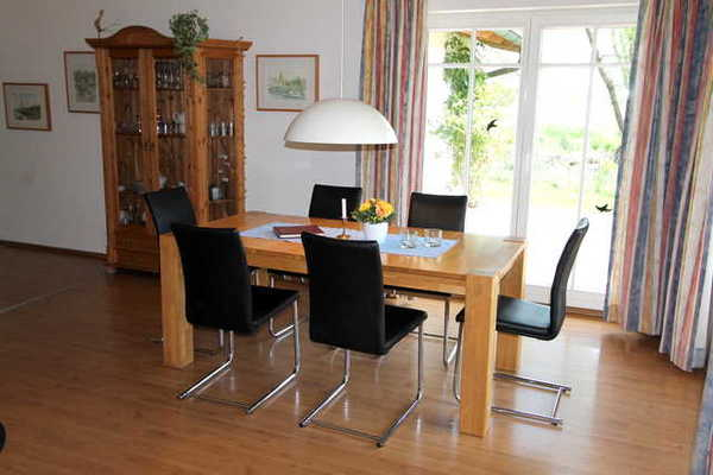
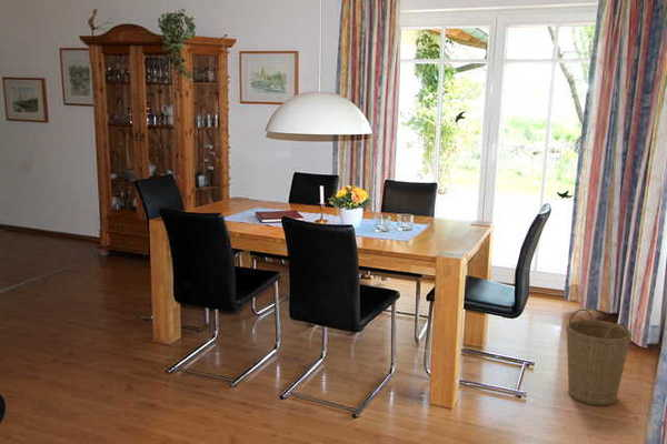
+ basket (595, 355)
